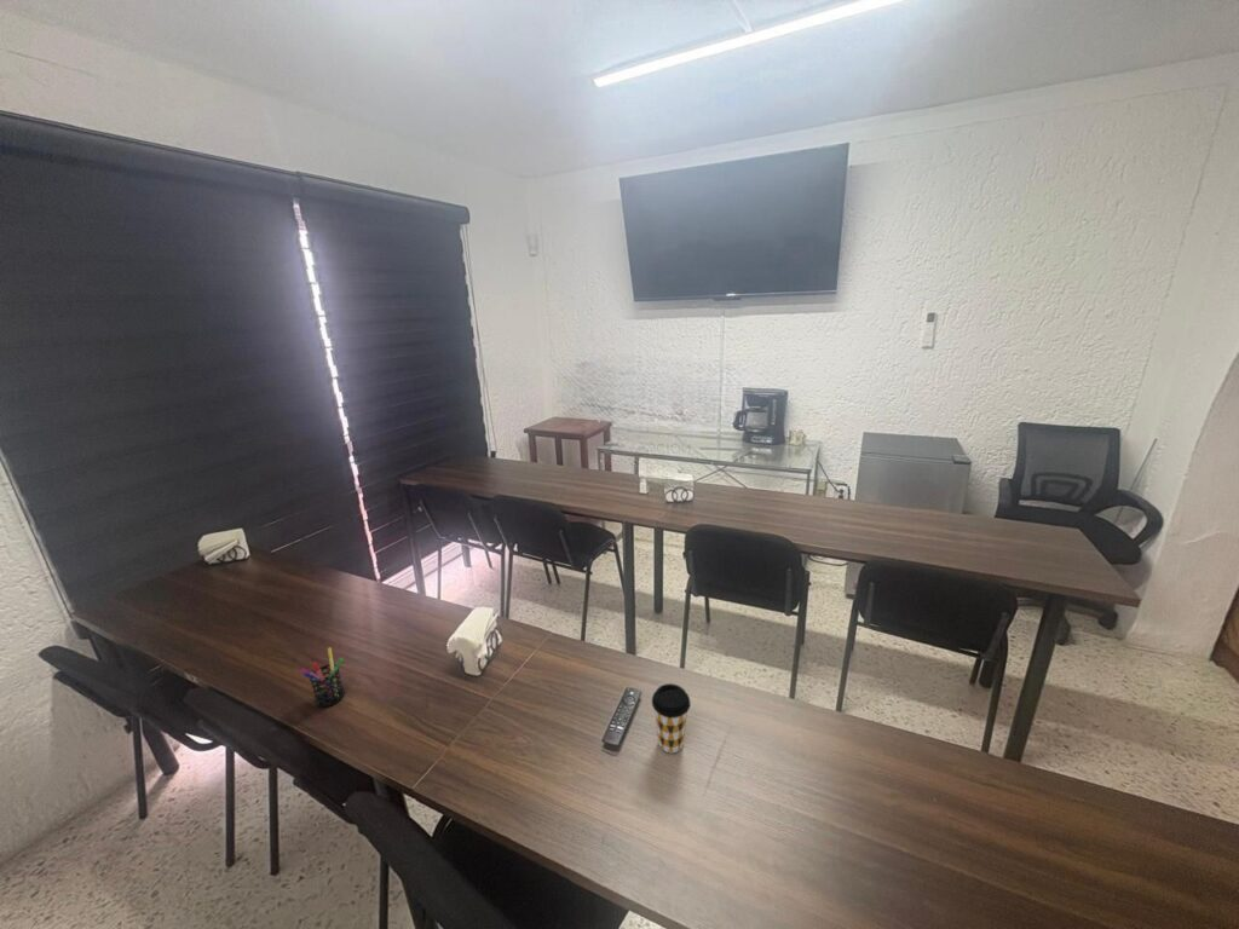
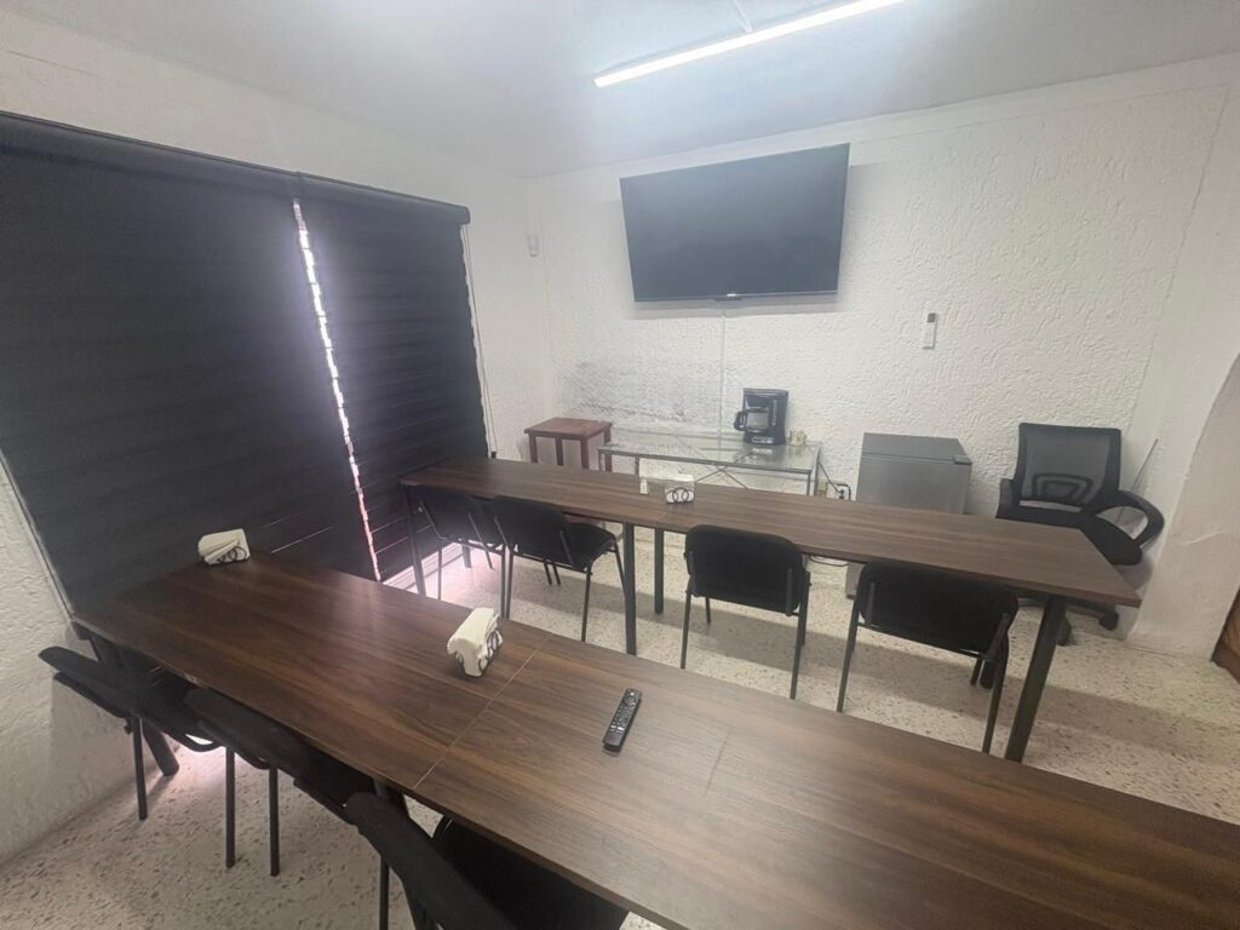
- coffee cup (670, 719)
- pen holder (328, 676)
